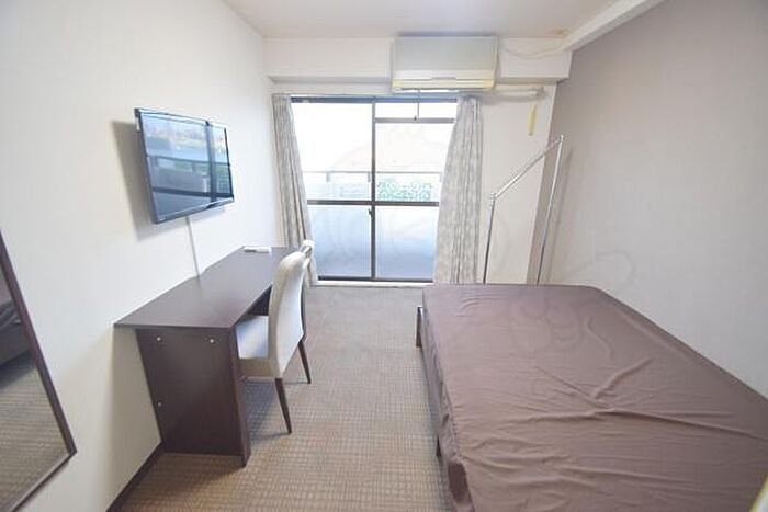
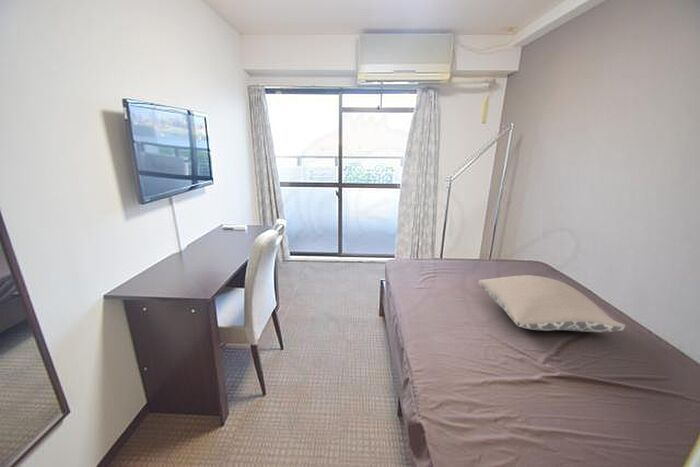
+ pillow (541, 300)
